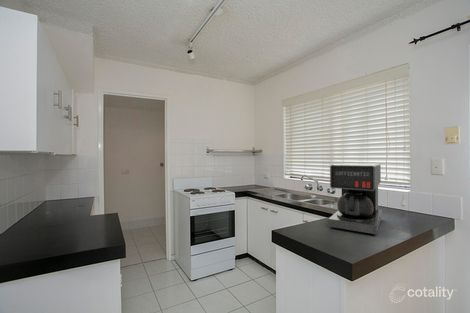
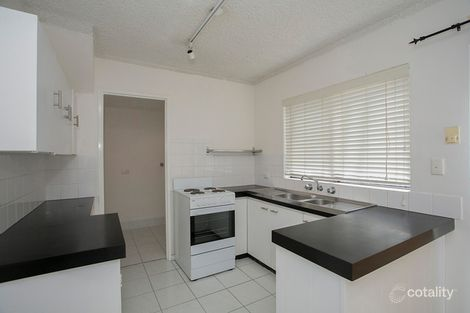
- coffee maker (357, 193)
